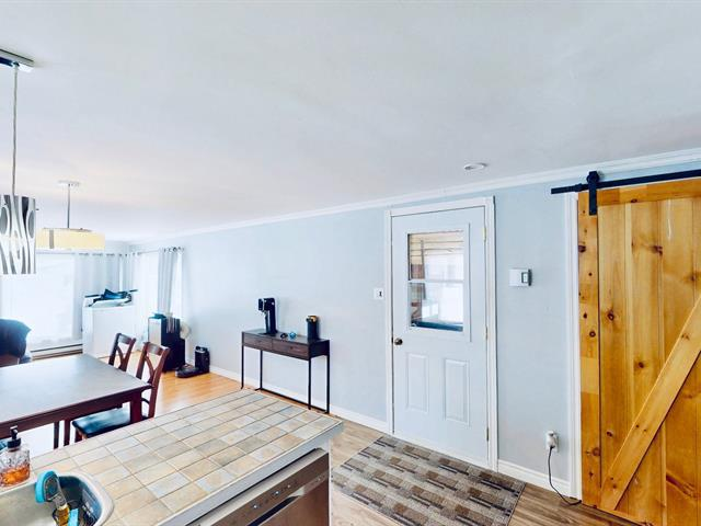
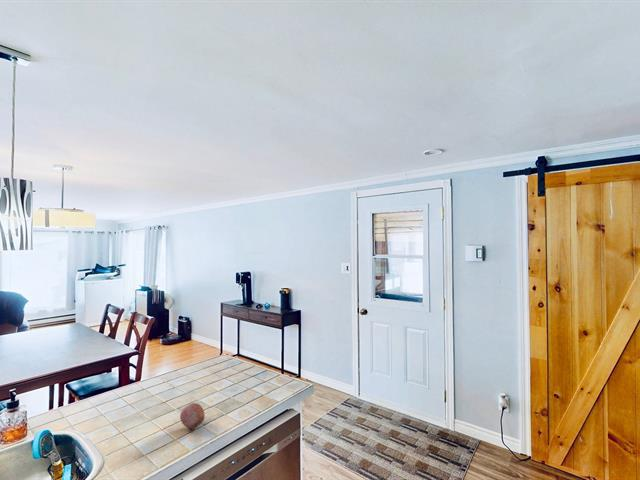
+ fruit (192, 415)
